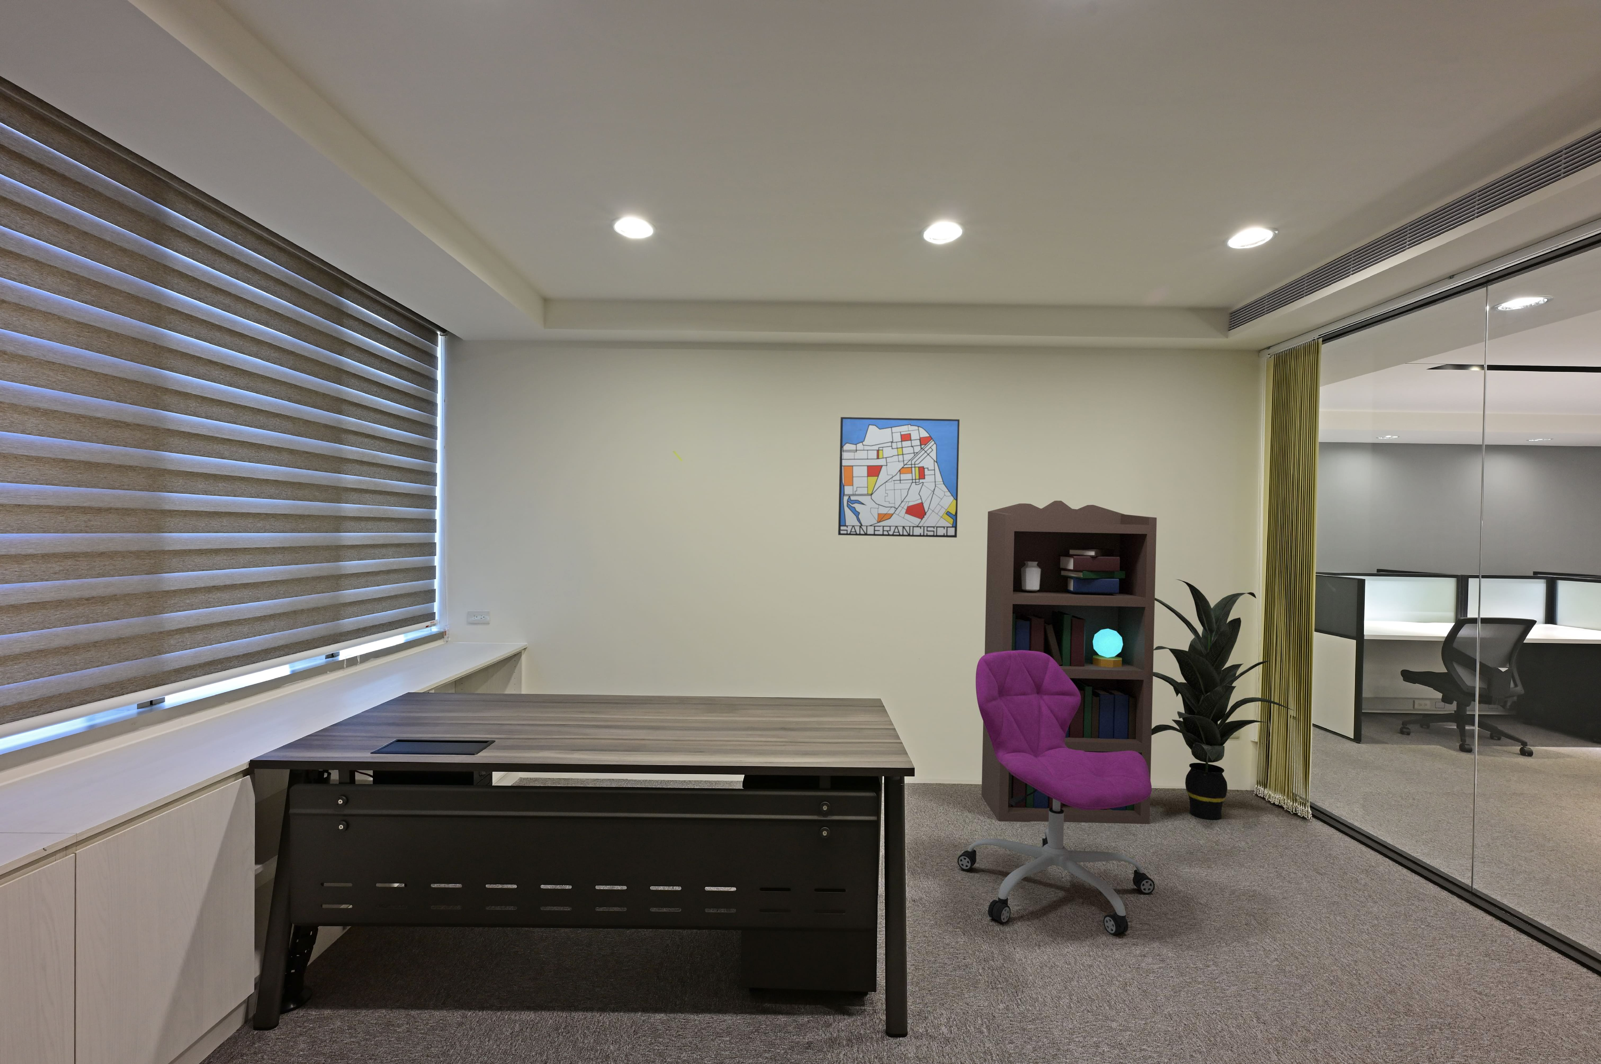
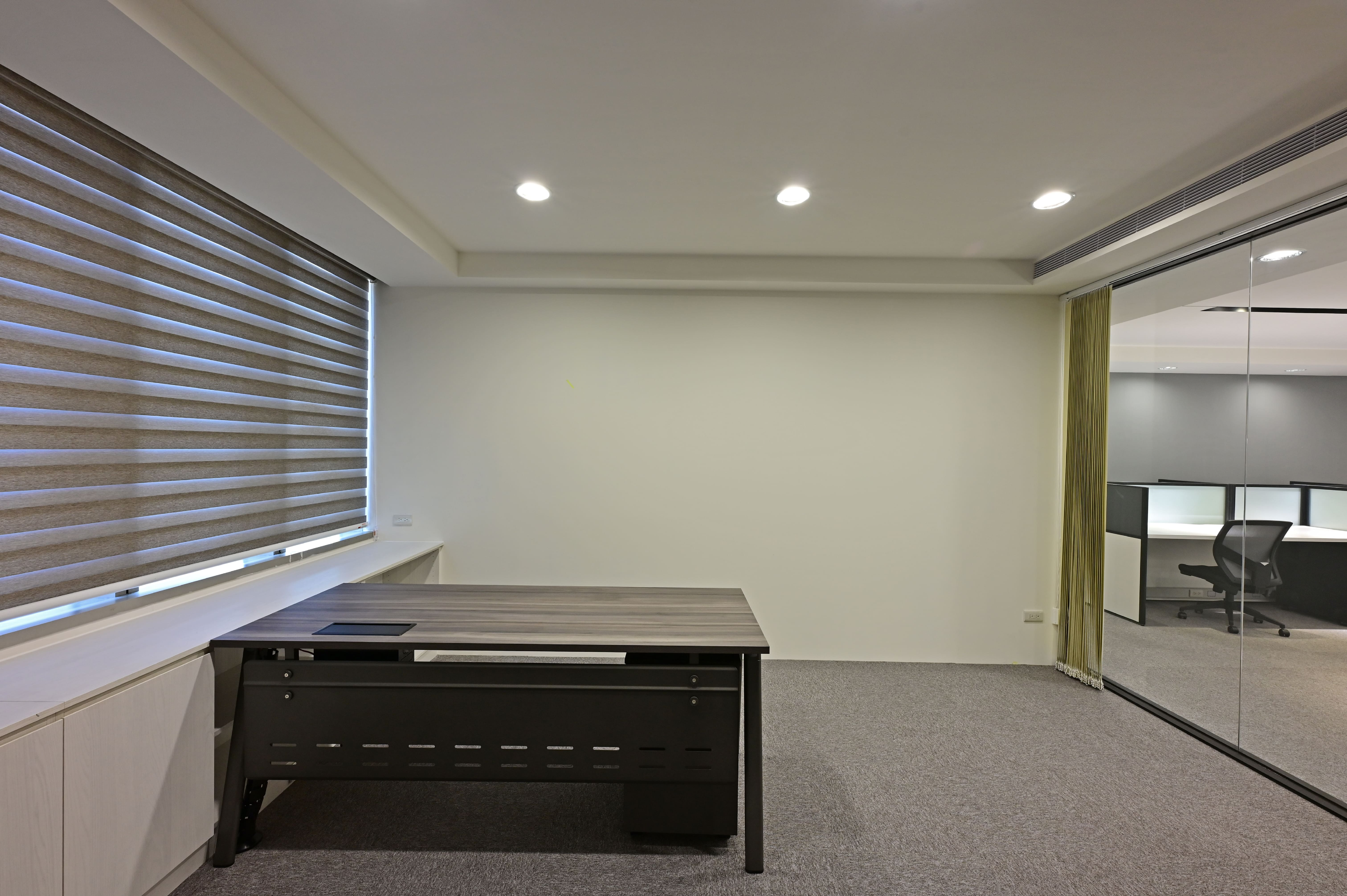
- office chair (1059, 778)
- bookshelf (1065, 654)
- indoor plant (1197, 696)
- wall art (899, 477)
